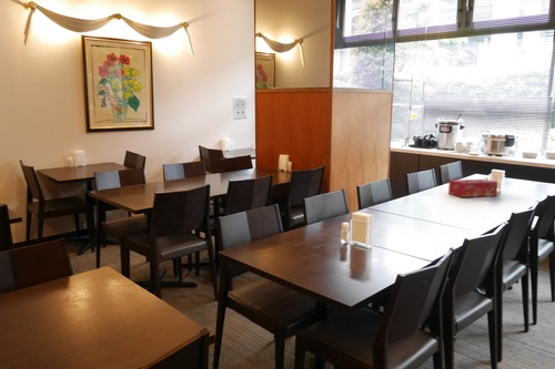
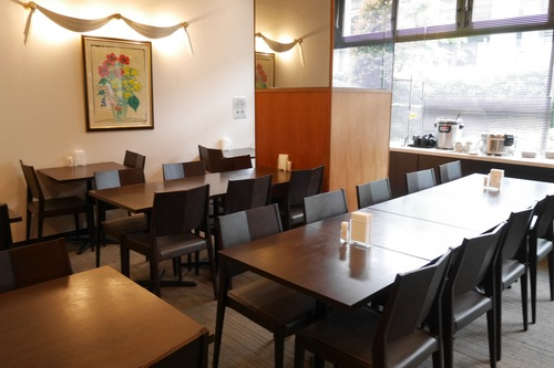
- tissue box (472, 187)
